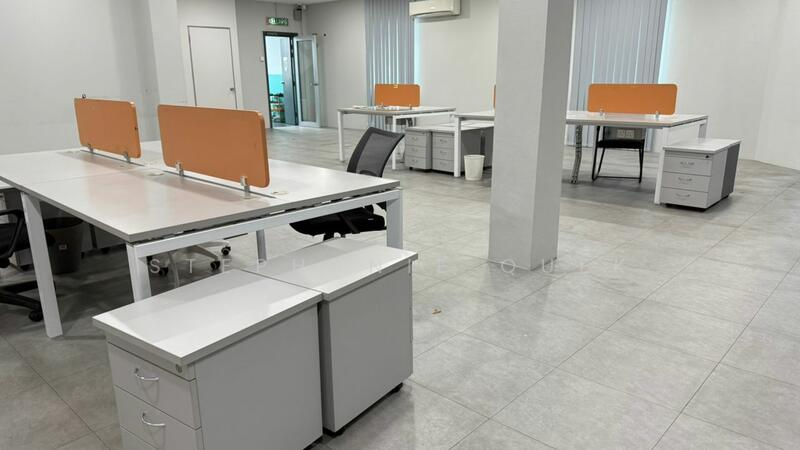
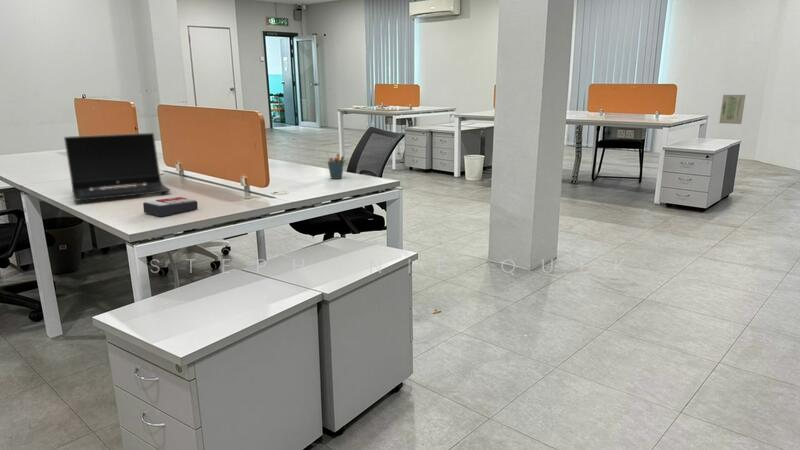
+ laptop computer (117, 165)
+ calculator (170, 205)
+ pen holder (336, 165)
+ wall art (732, 109)
